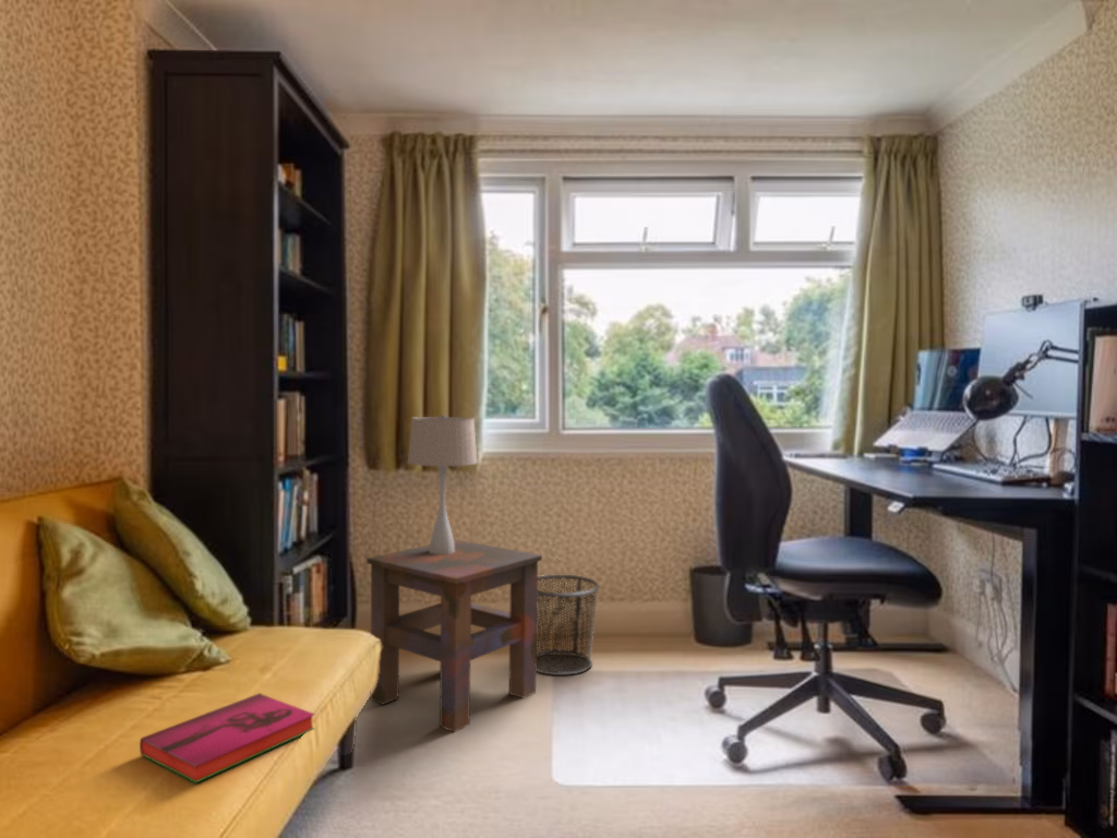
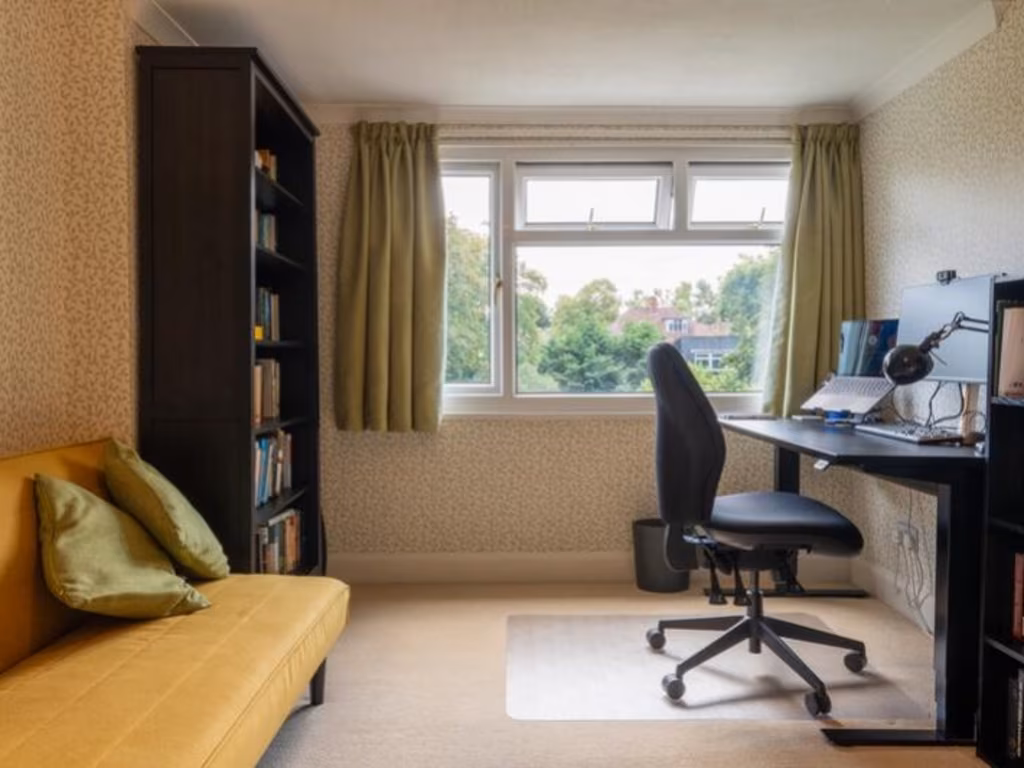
- table lamp (442, 482)
- hardback book (230, 733)
- waste bin (560, 623)
- side table (455, 626)
